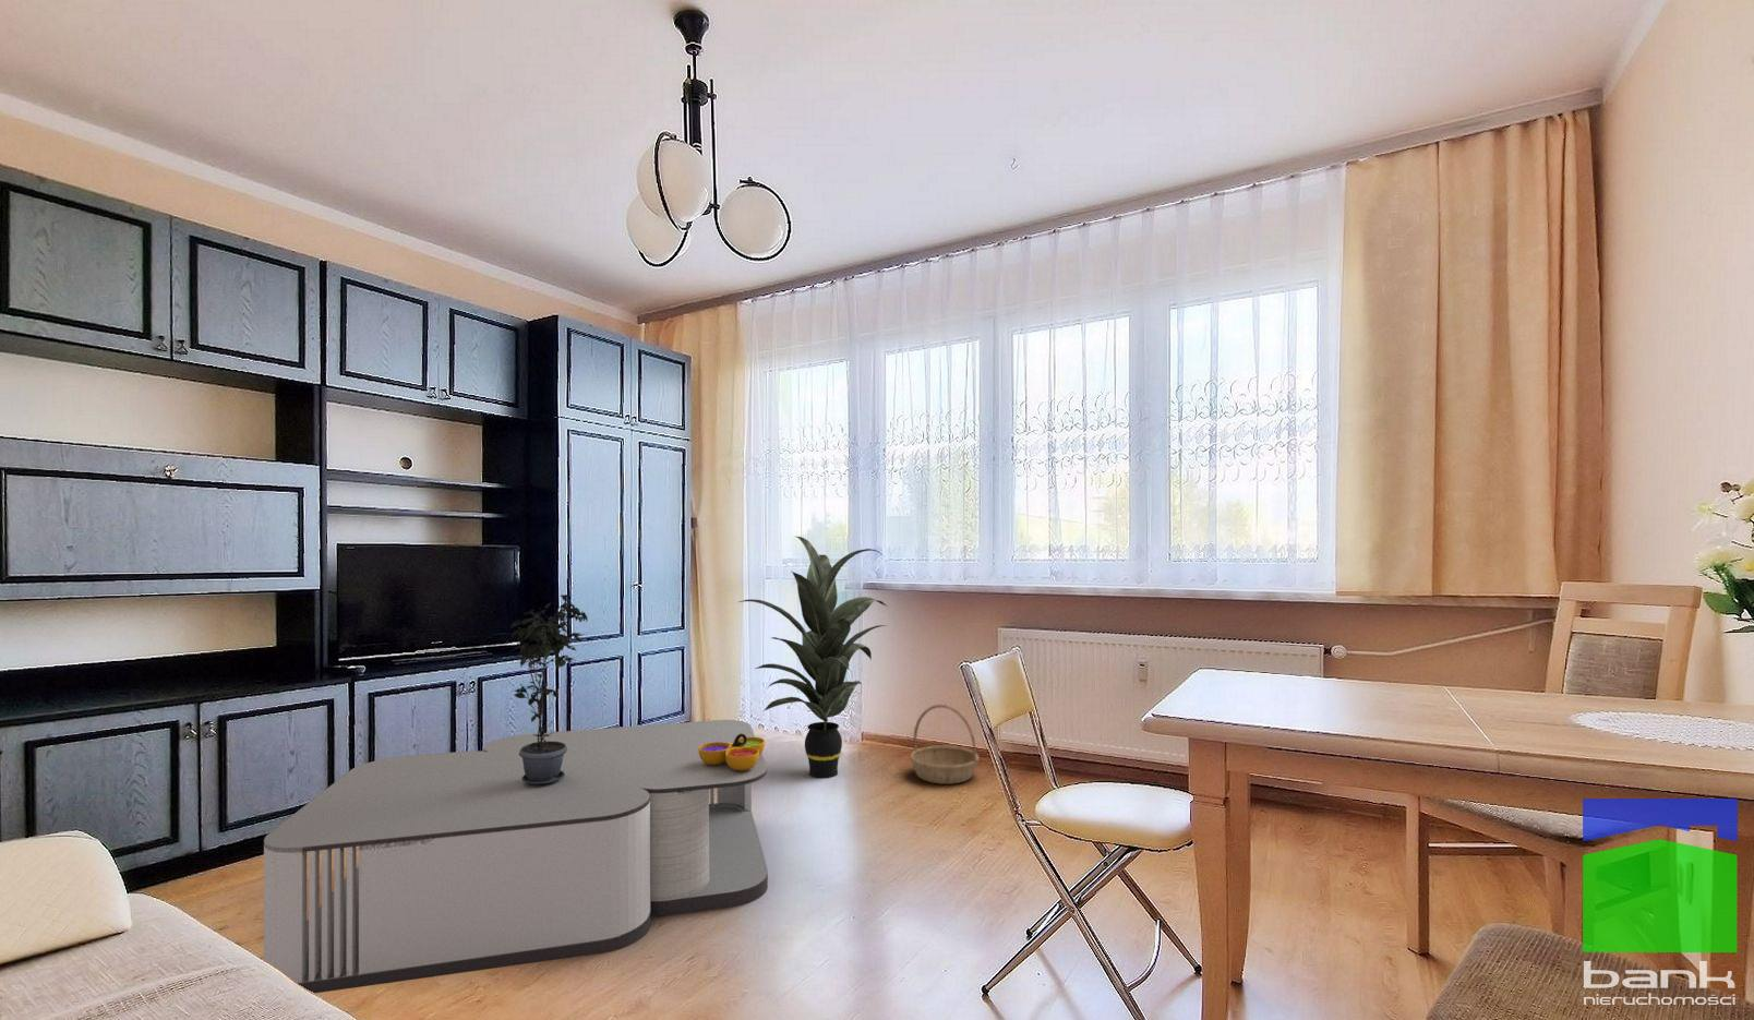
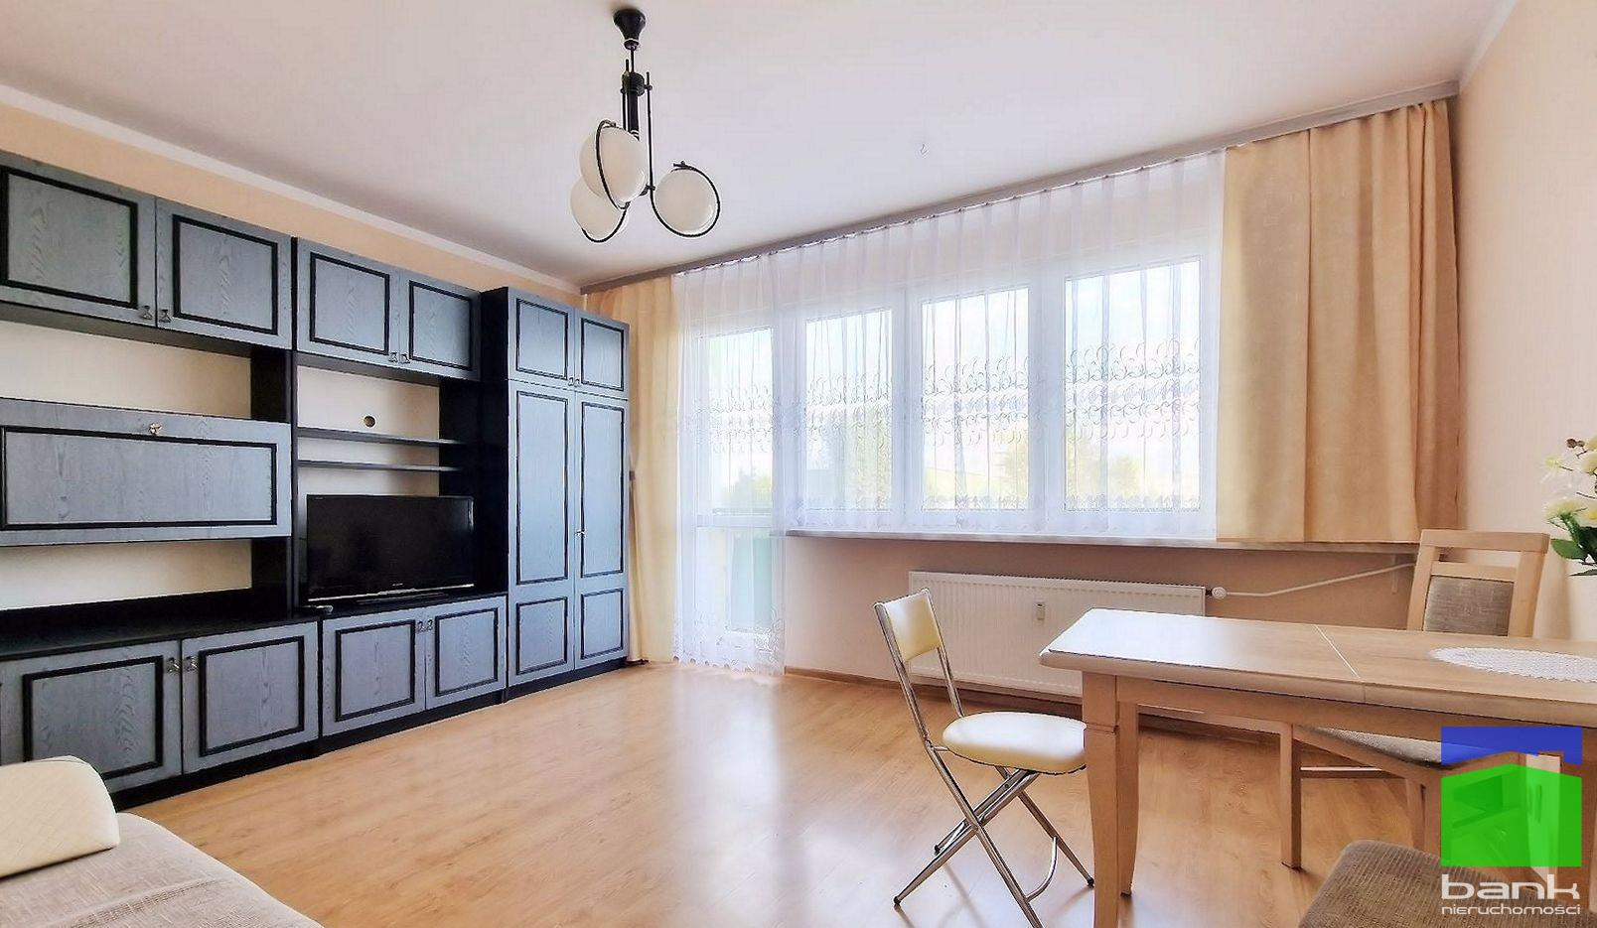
- potted plant (544, 688)
- basket (943, 746)
- coffee table (558, 827)
- decorative bowl (737, 749)
- indoor plant (819, 653)
